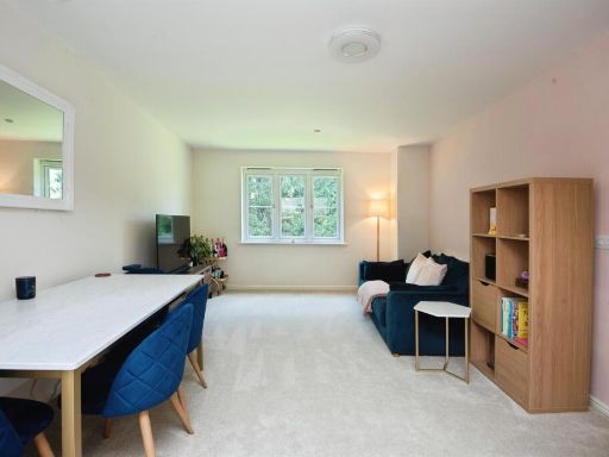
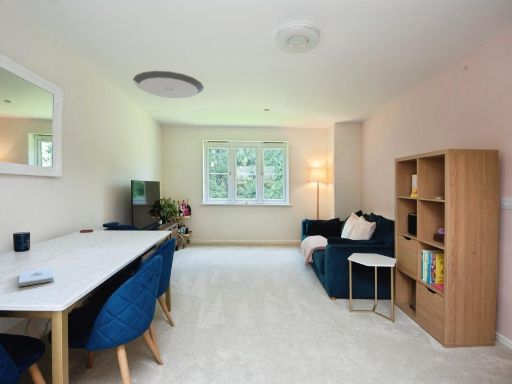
+ notepad (36, 276)
+ ceiling light fixture (169, 86)
